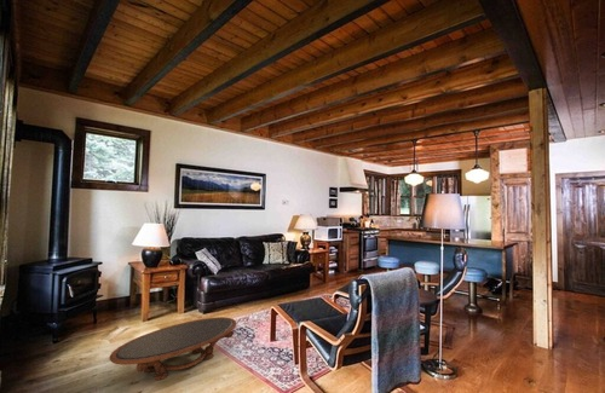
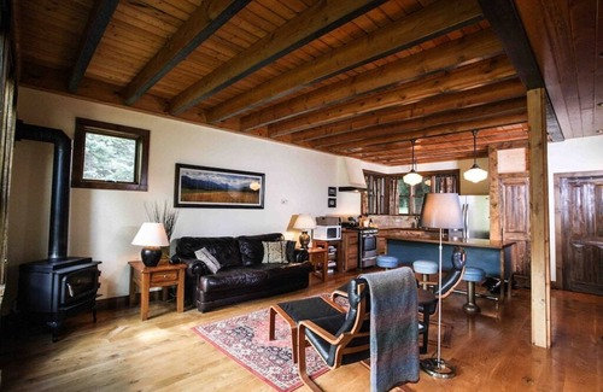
- coffee table (180, 348)
